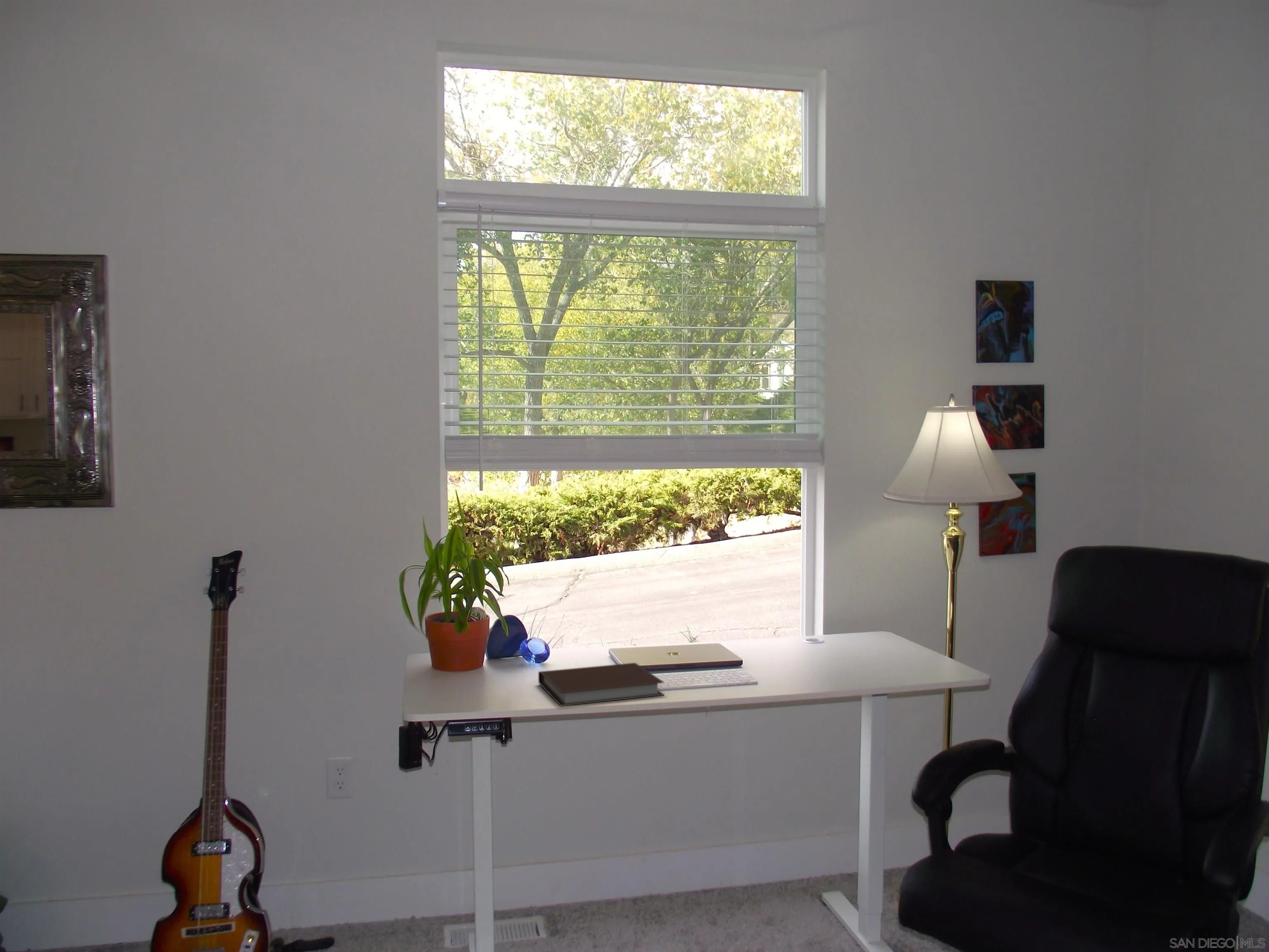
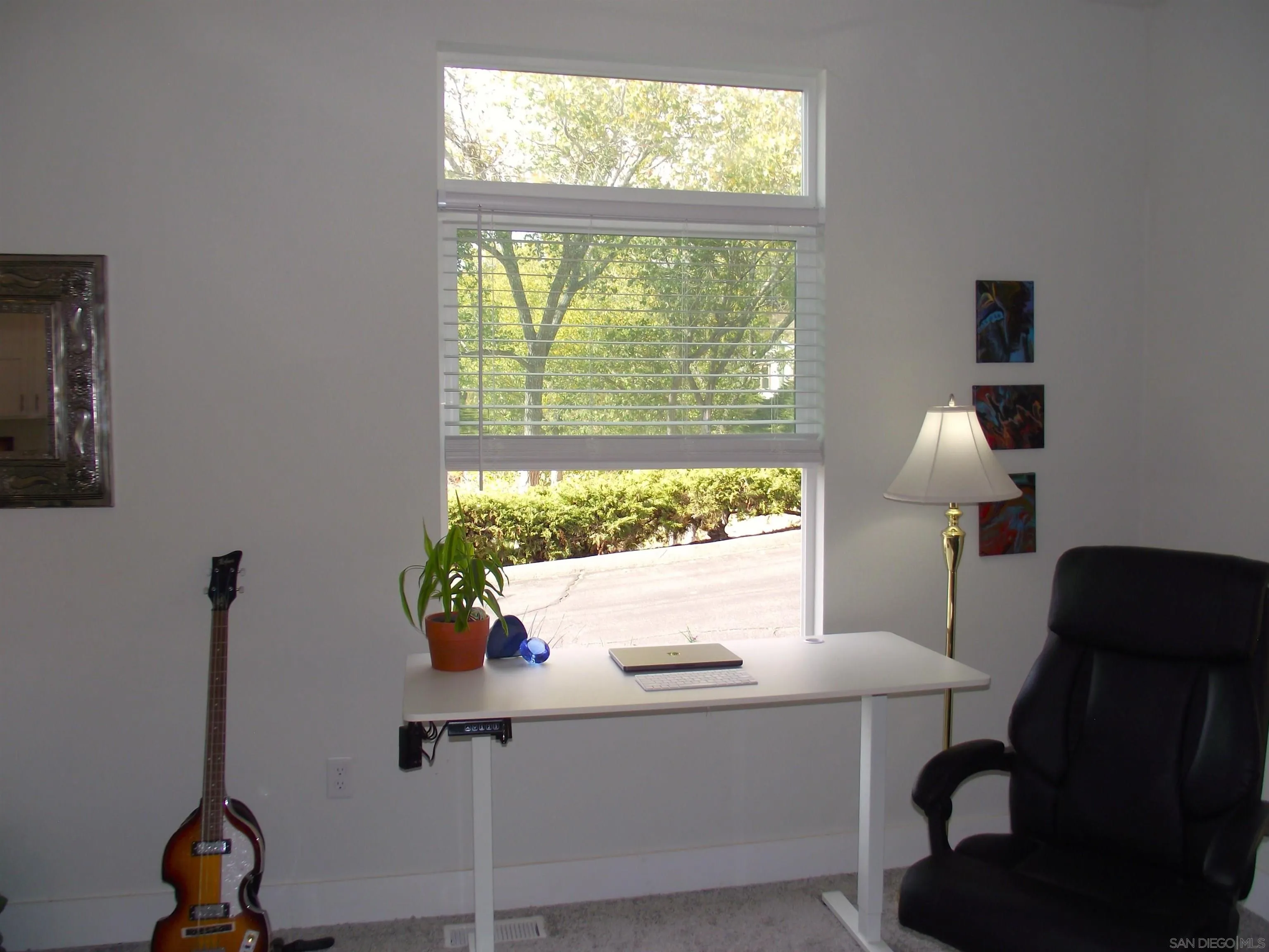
- notebook (600, 682)
